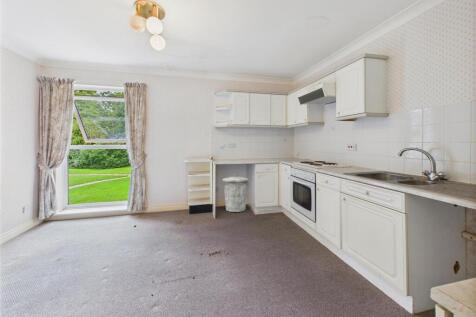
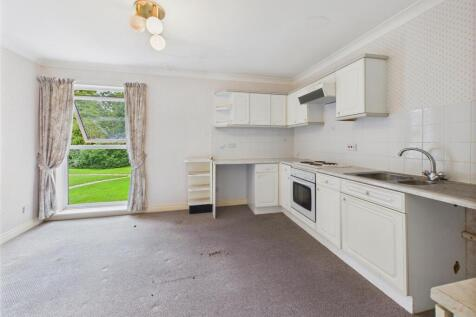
- trash can (235, 191)
